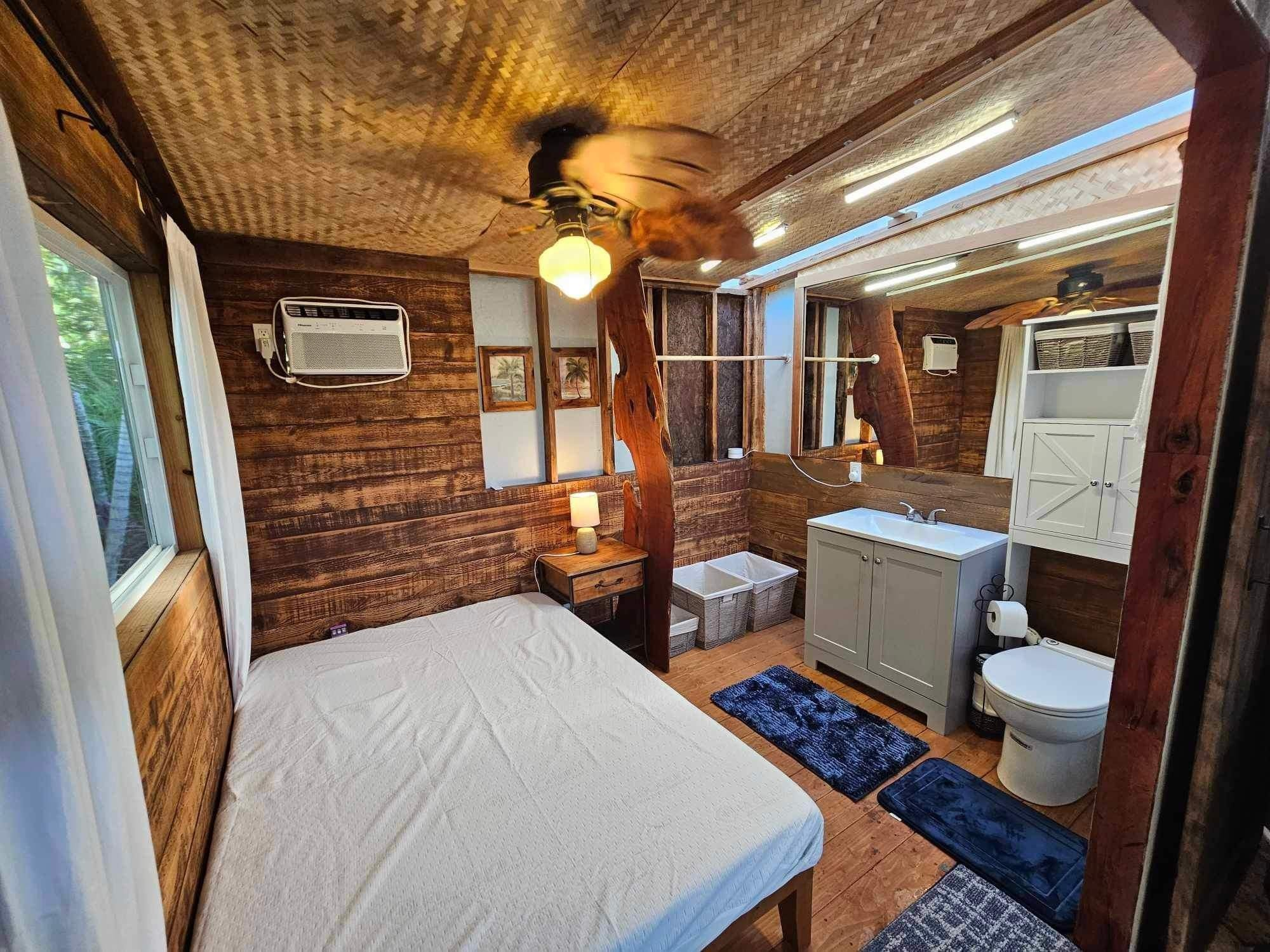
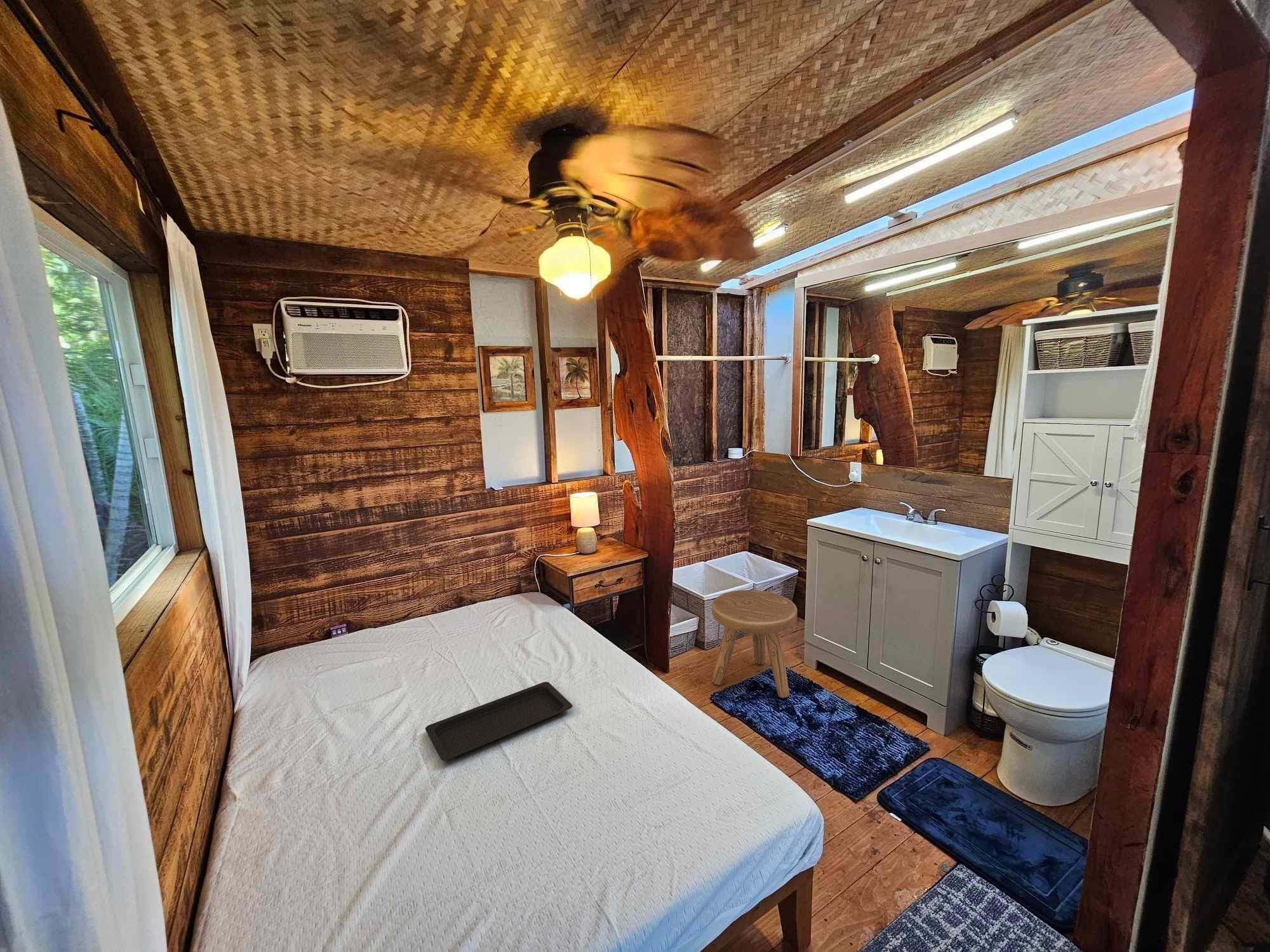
+ stool (753, 642)
+ serving tray (501, 719)
